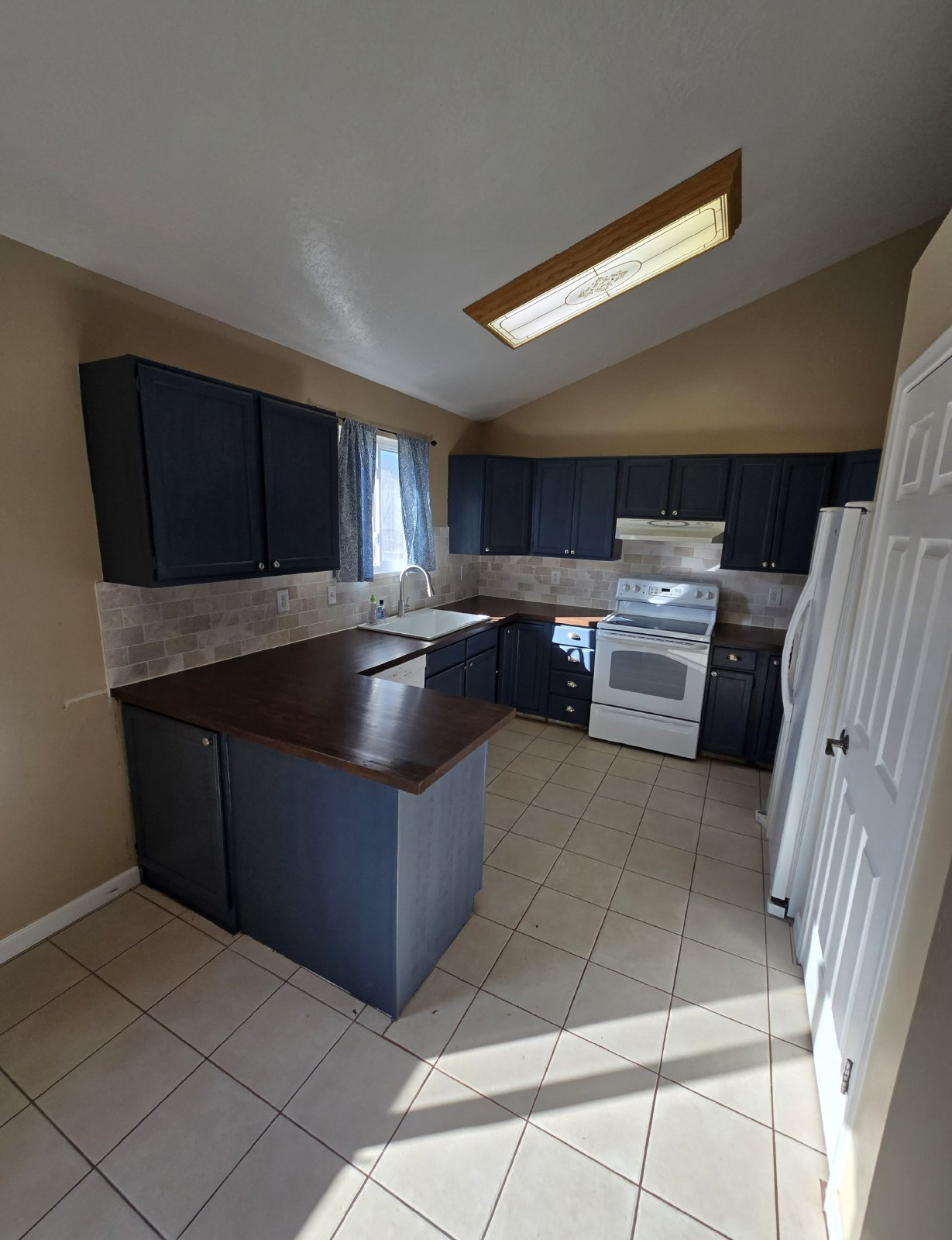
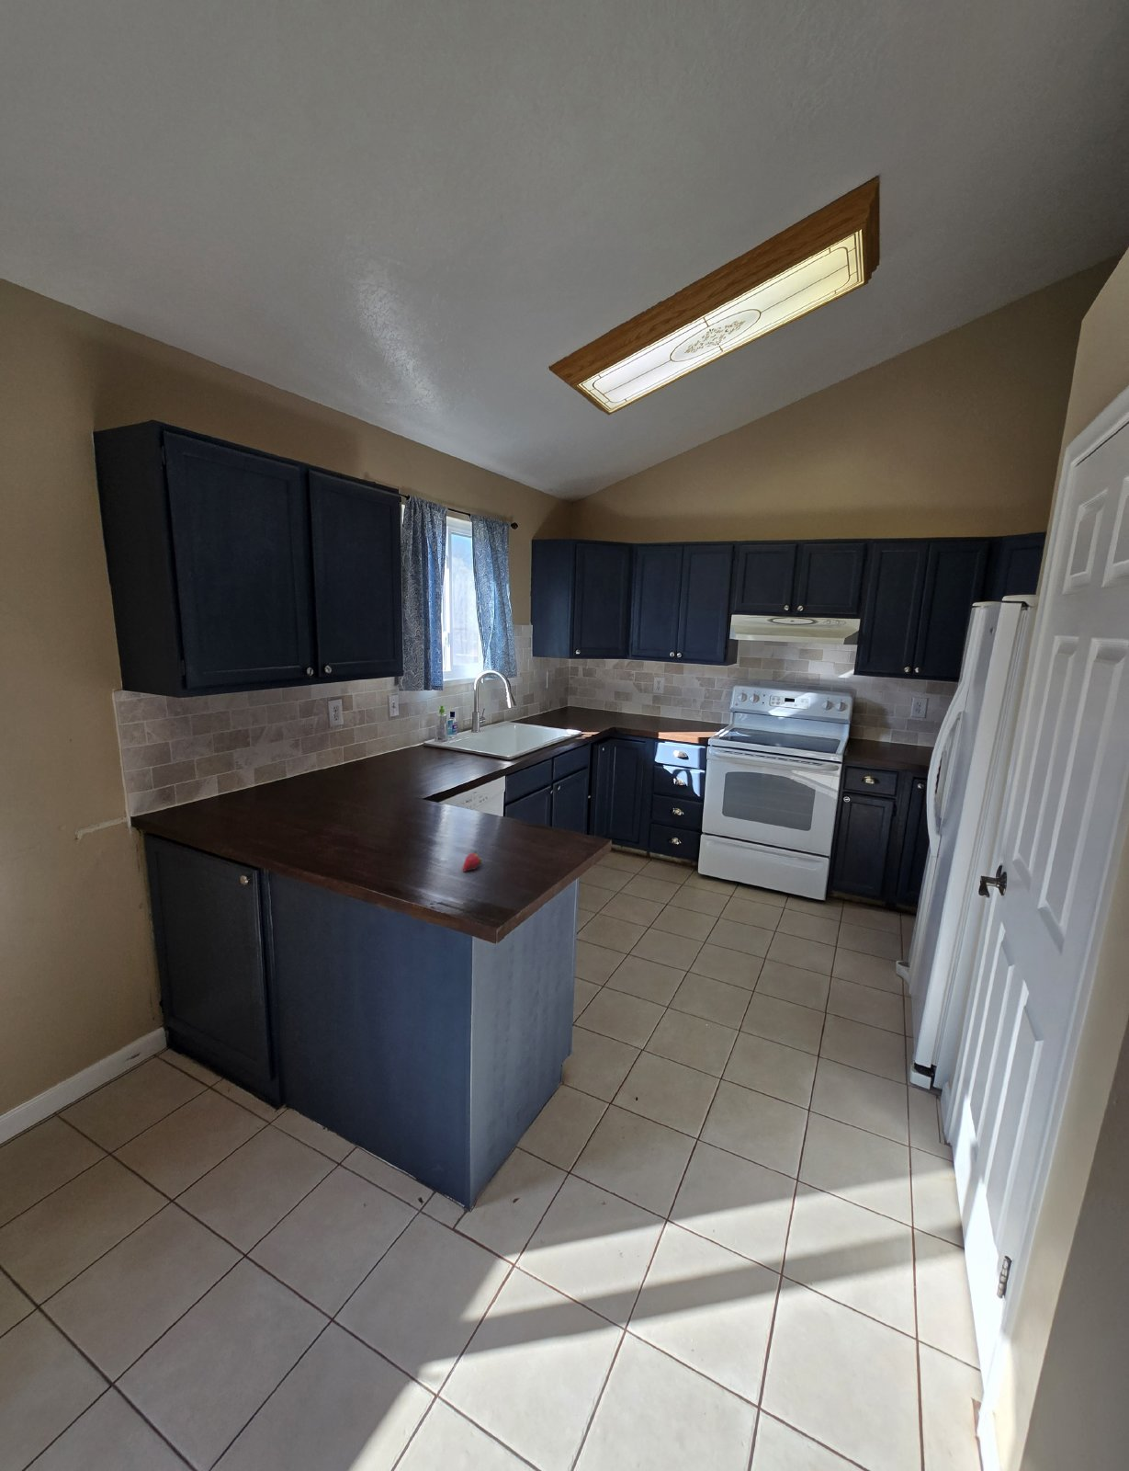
+ fruit (471, 860)
